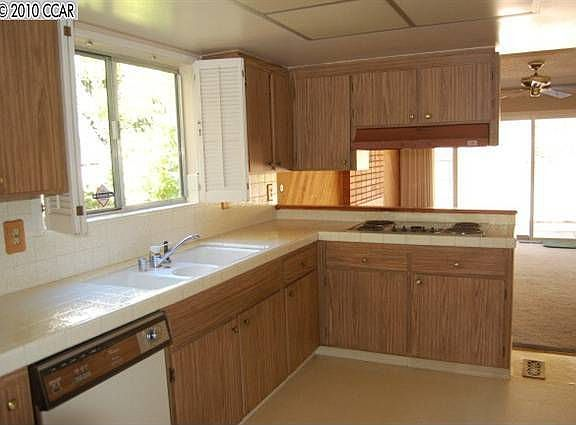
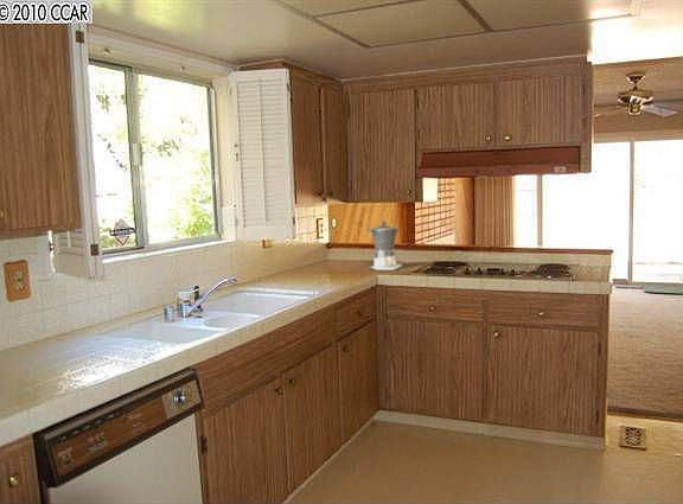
+ coffee maker (383, 244)
